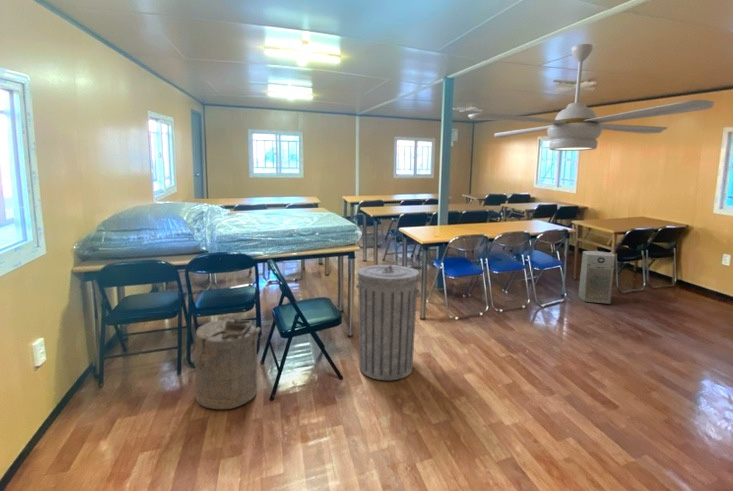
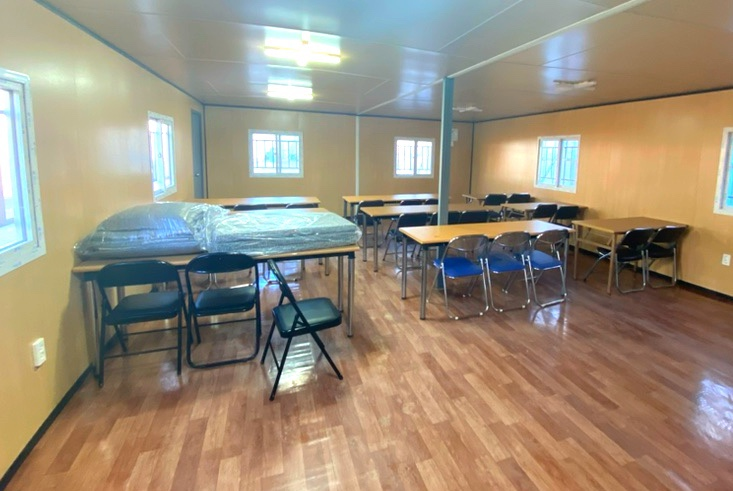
- ceiling fan (577, 99)
- fan (595, 275)
- laundry hamper (223, 359)
- trash can (386, 317)
